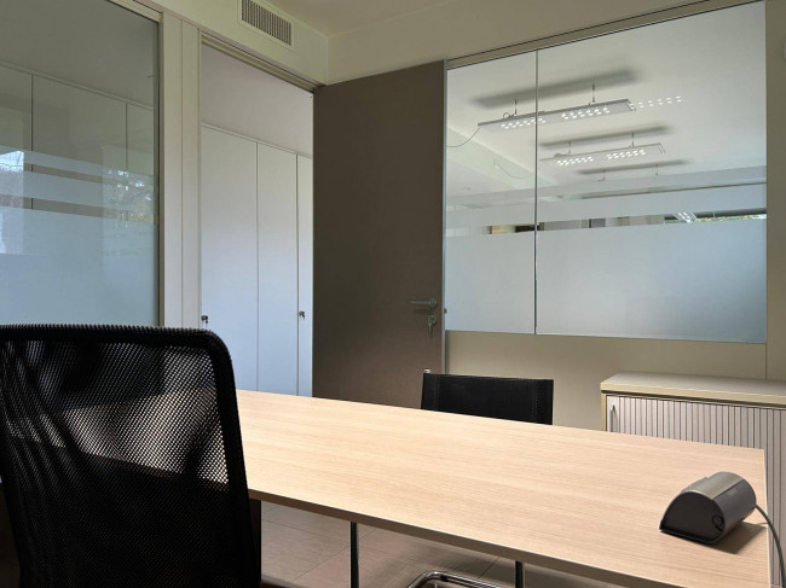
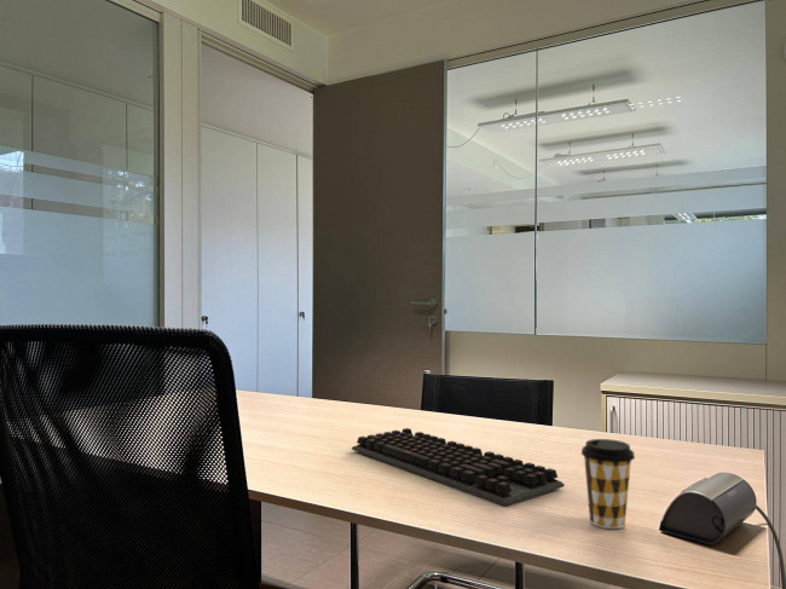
+ computer keyboard (446, 460)
+ coffee cup (607, 483)
